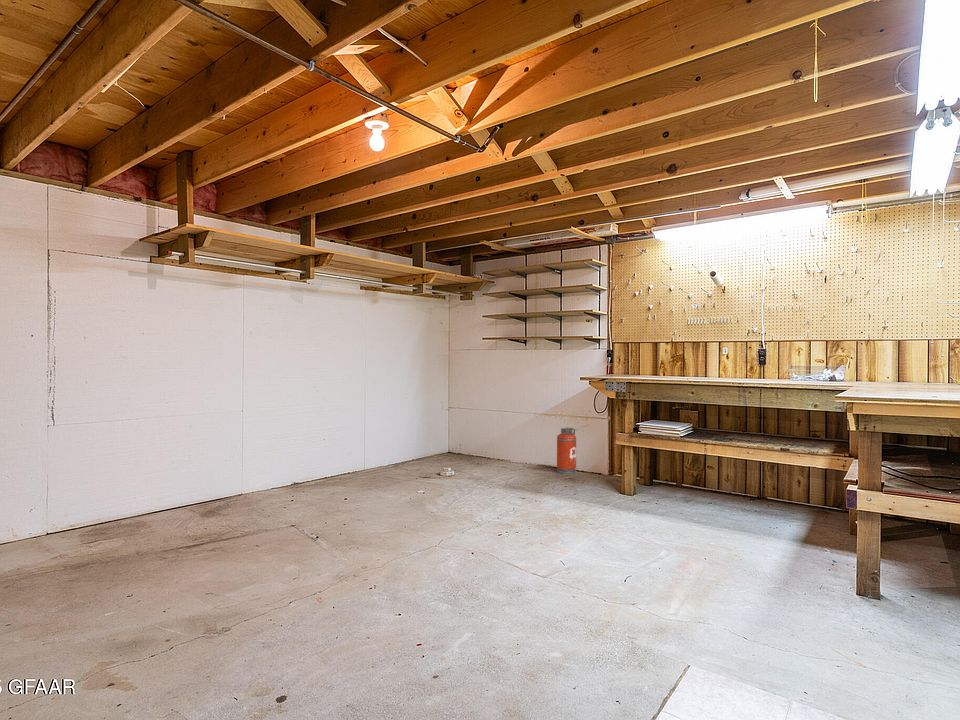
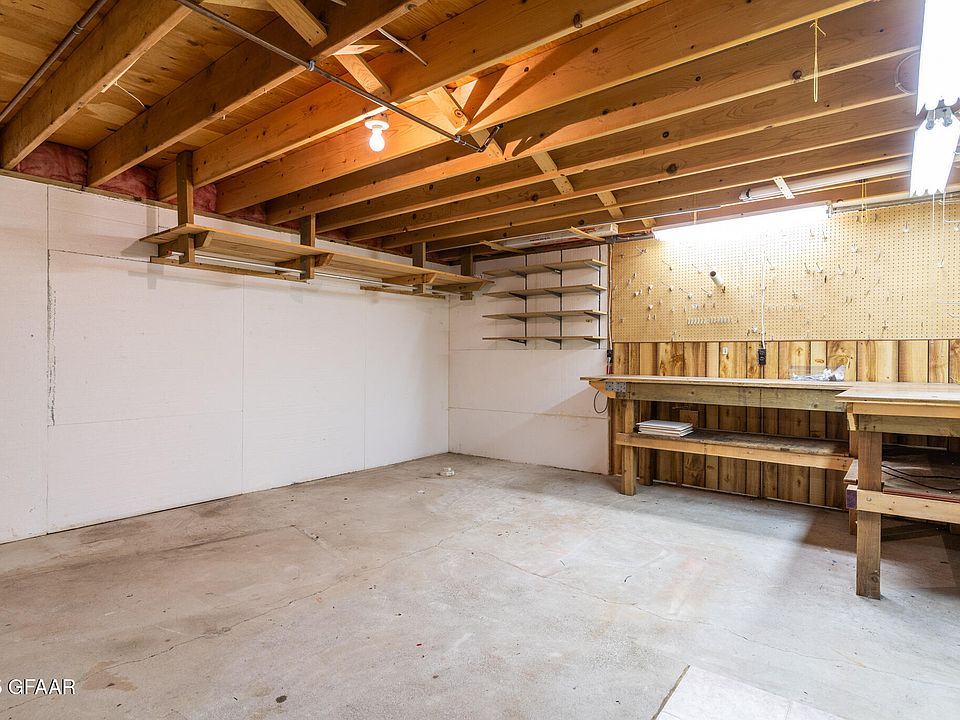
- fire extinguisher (568, 449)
